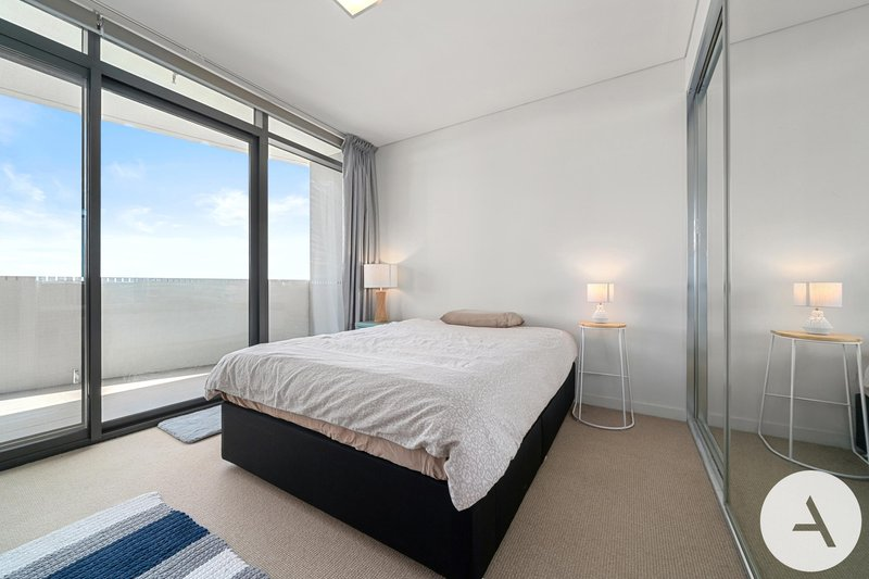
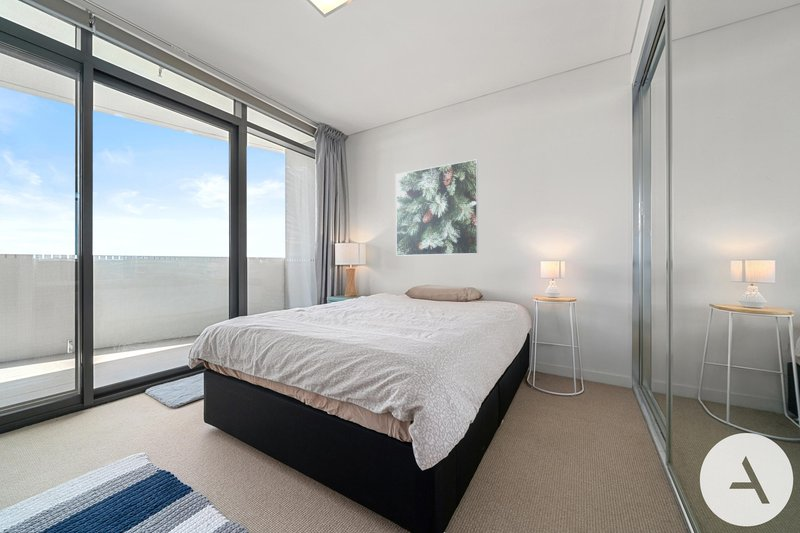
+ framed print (434, 211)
